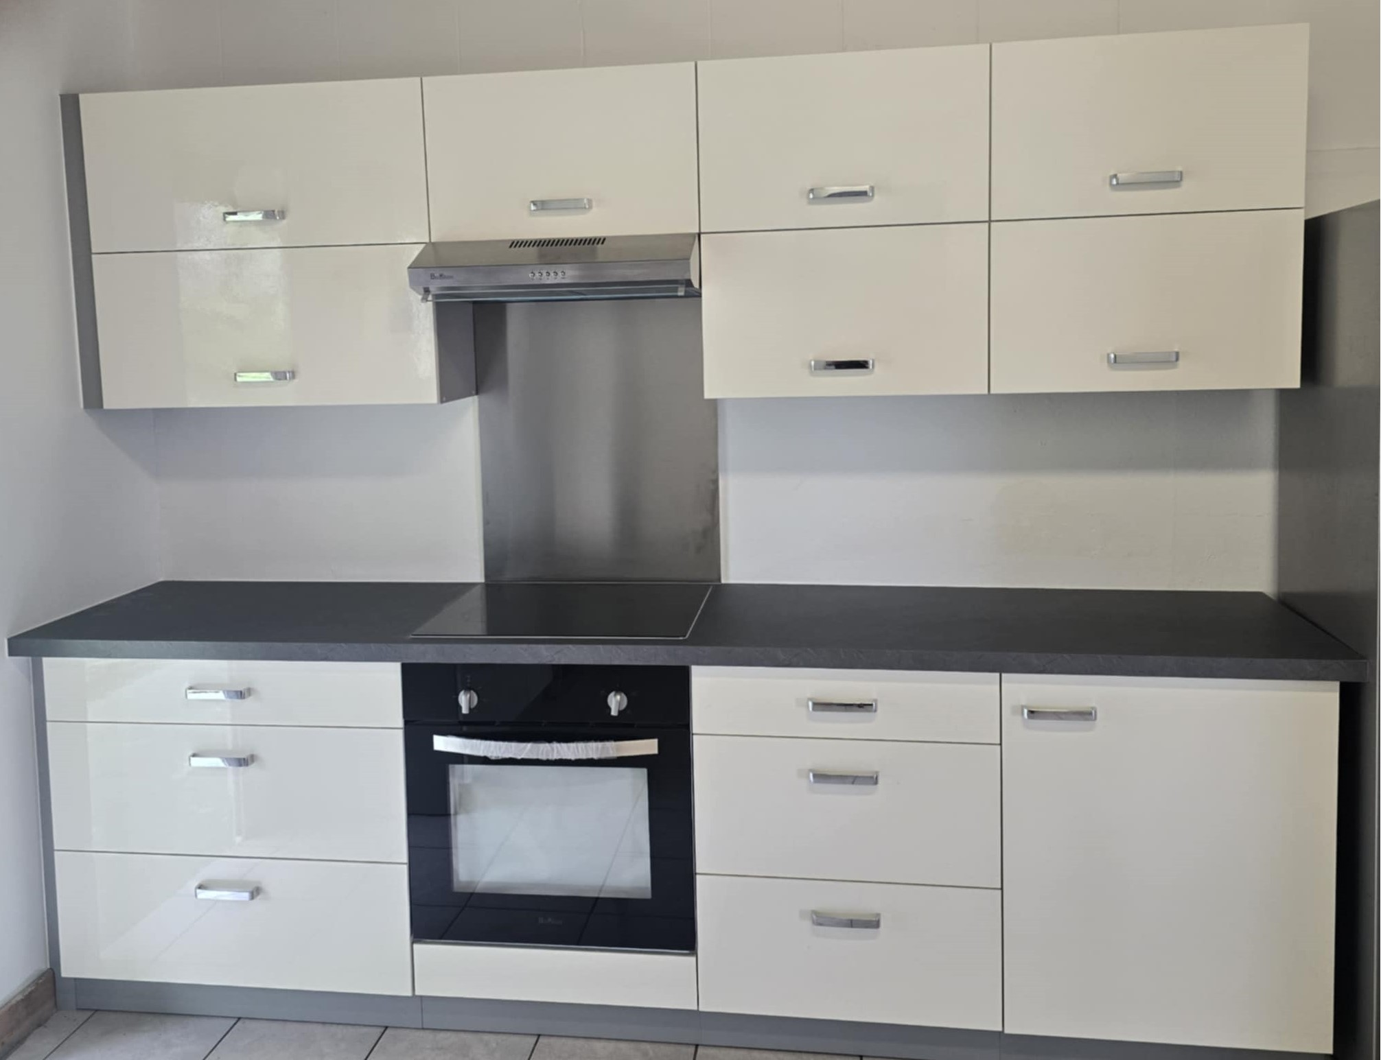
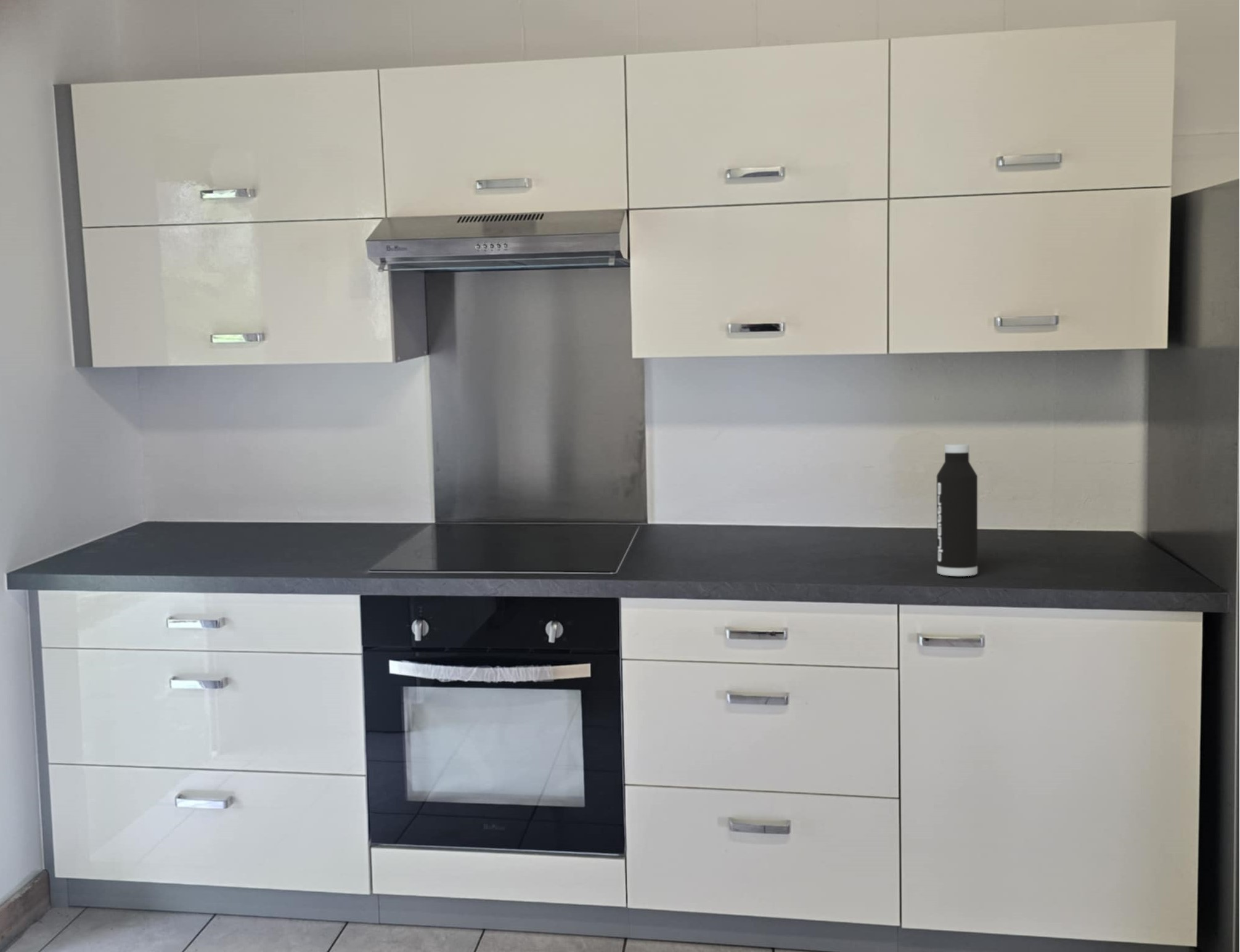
+ water bottle (957, 509)
